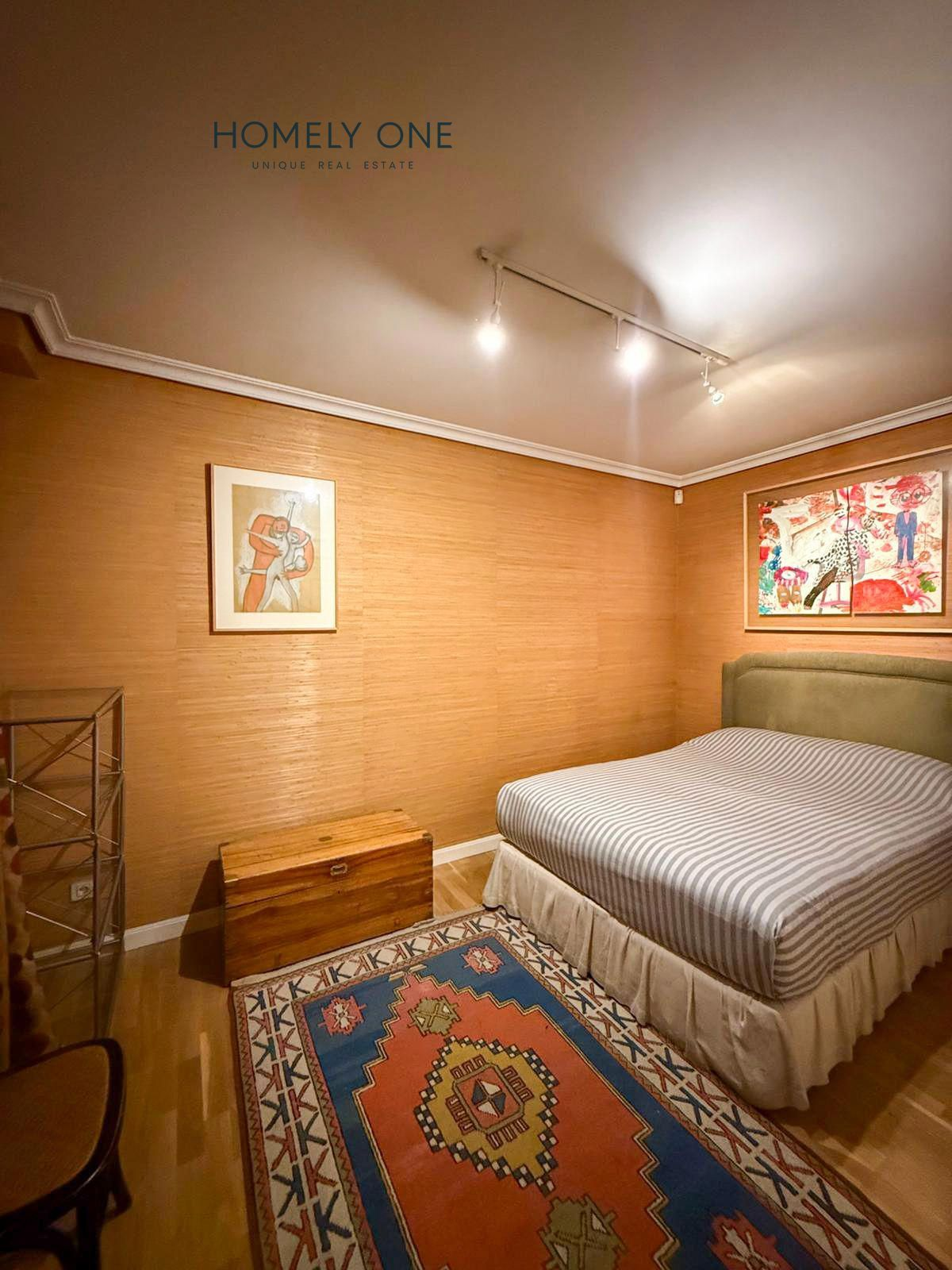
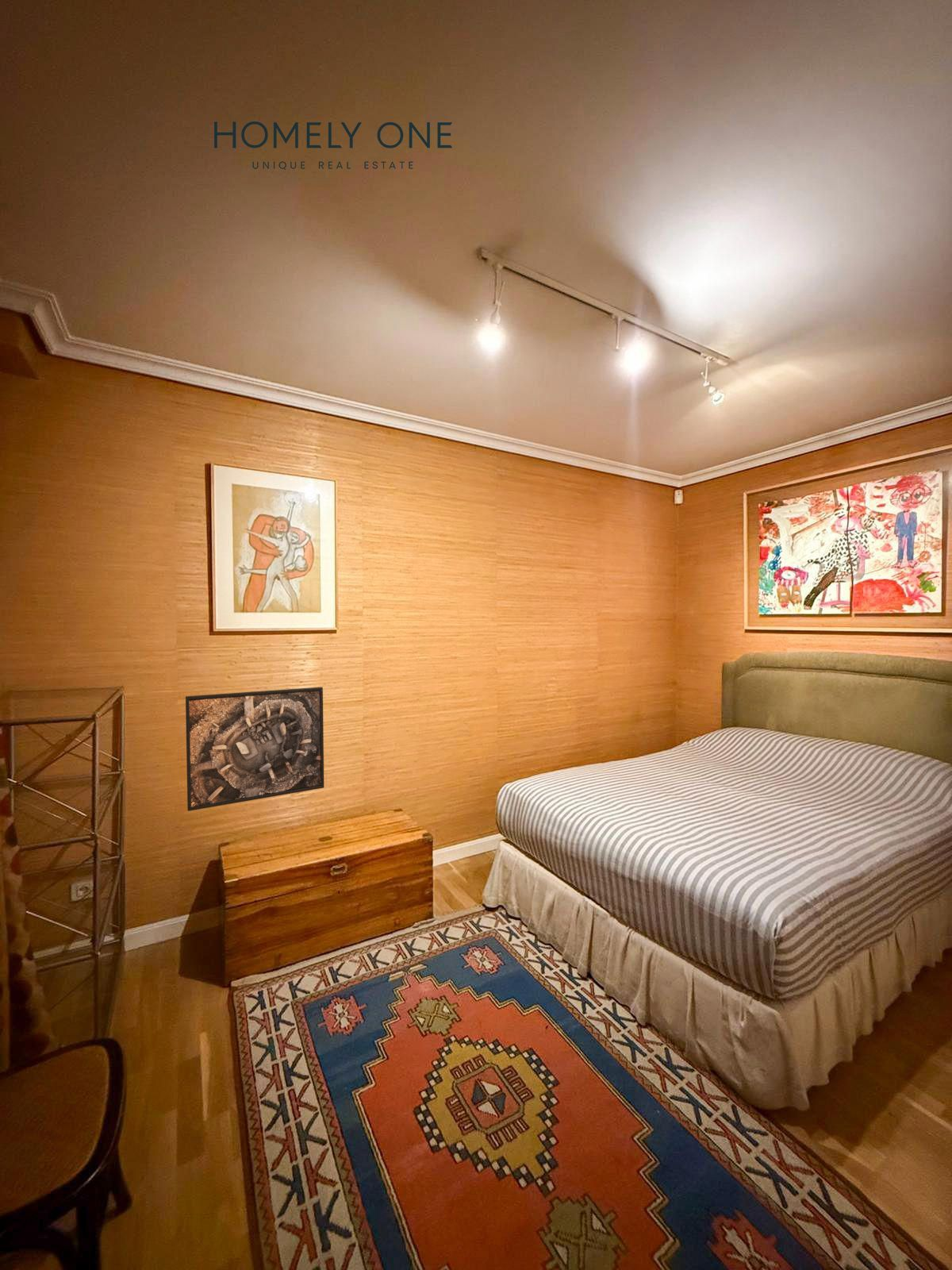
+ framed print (259, 745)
